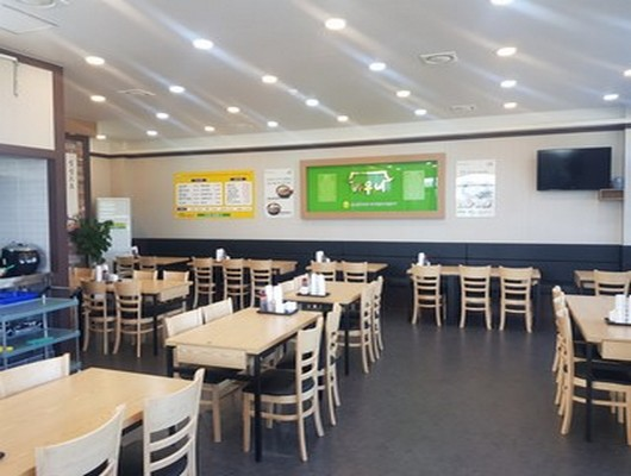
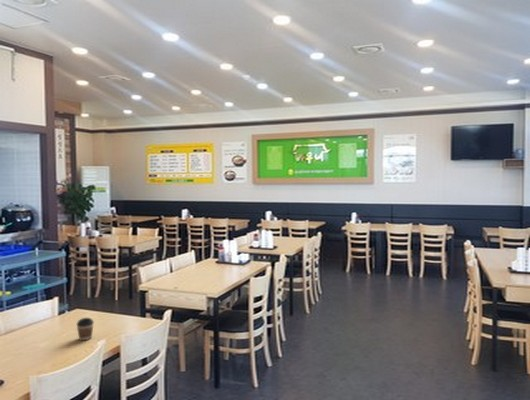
+ coffee cup (85, 328)
